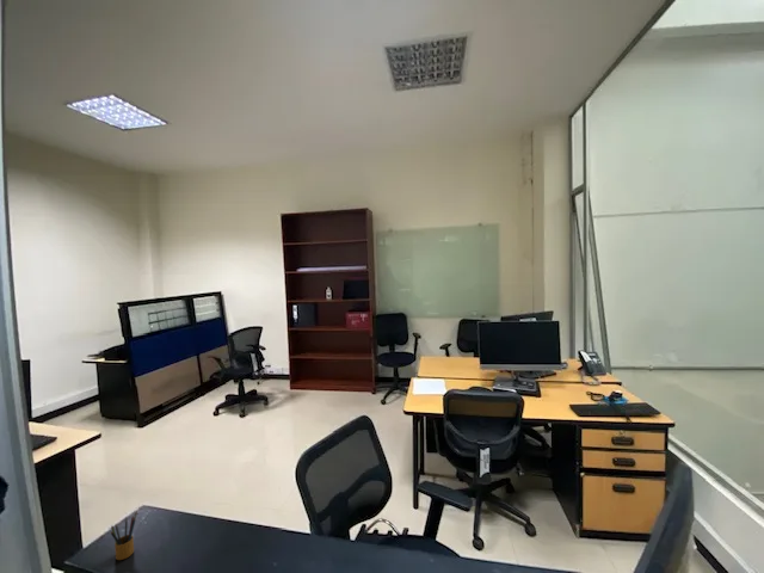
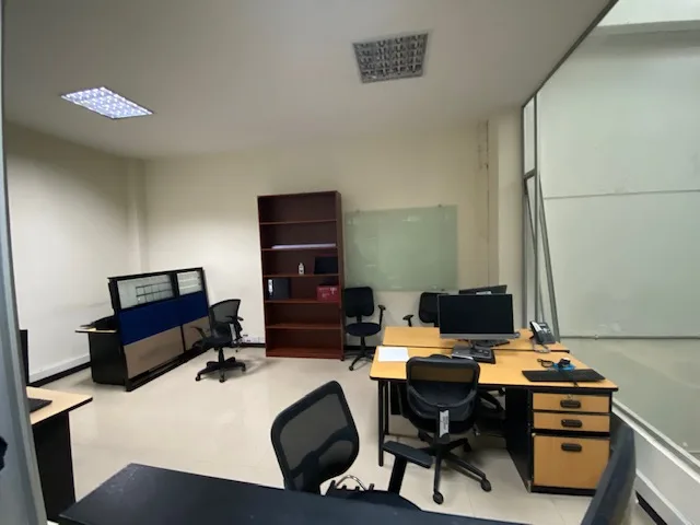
- pencil box (123, 537)
